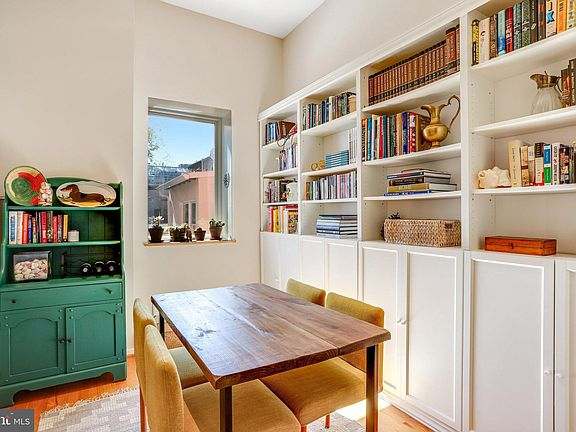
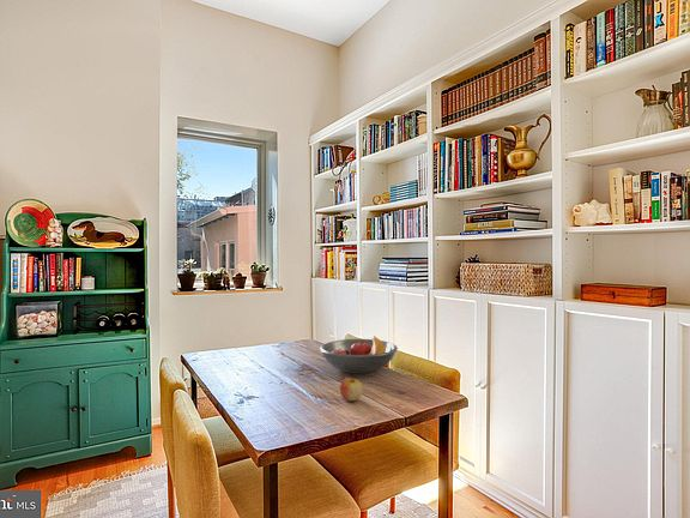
+ apple (351, 387)
+ fruit bowl (358, 354)
